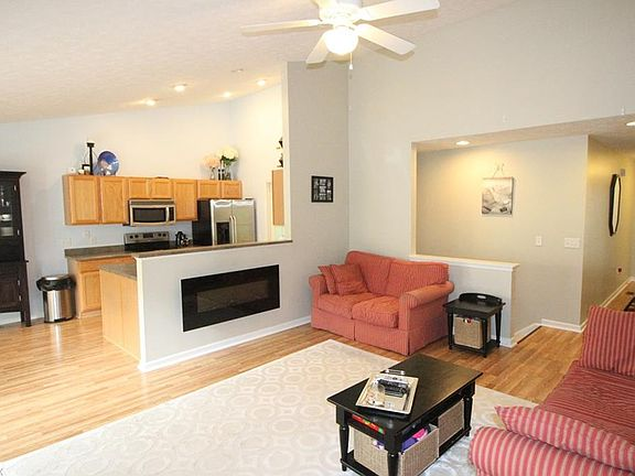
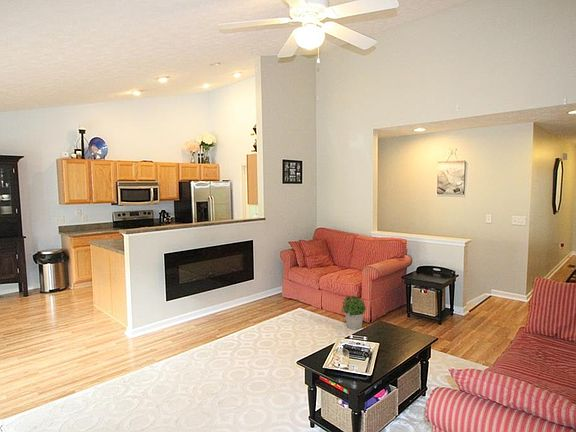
+ potted plant (352, 311)
